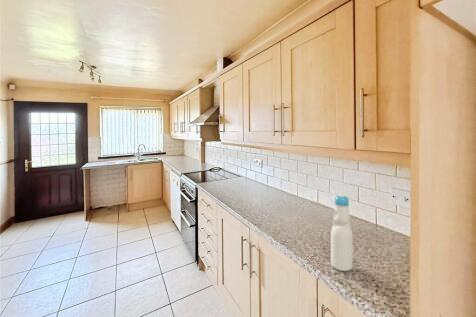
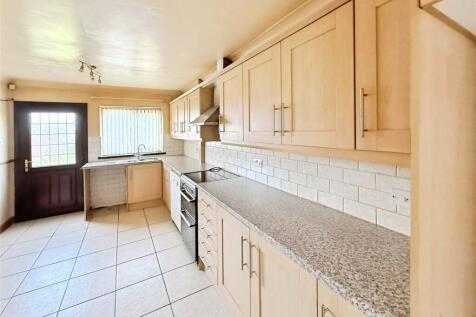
- bottle (341, 231)
